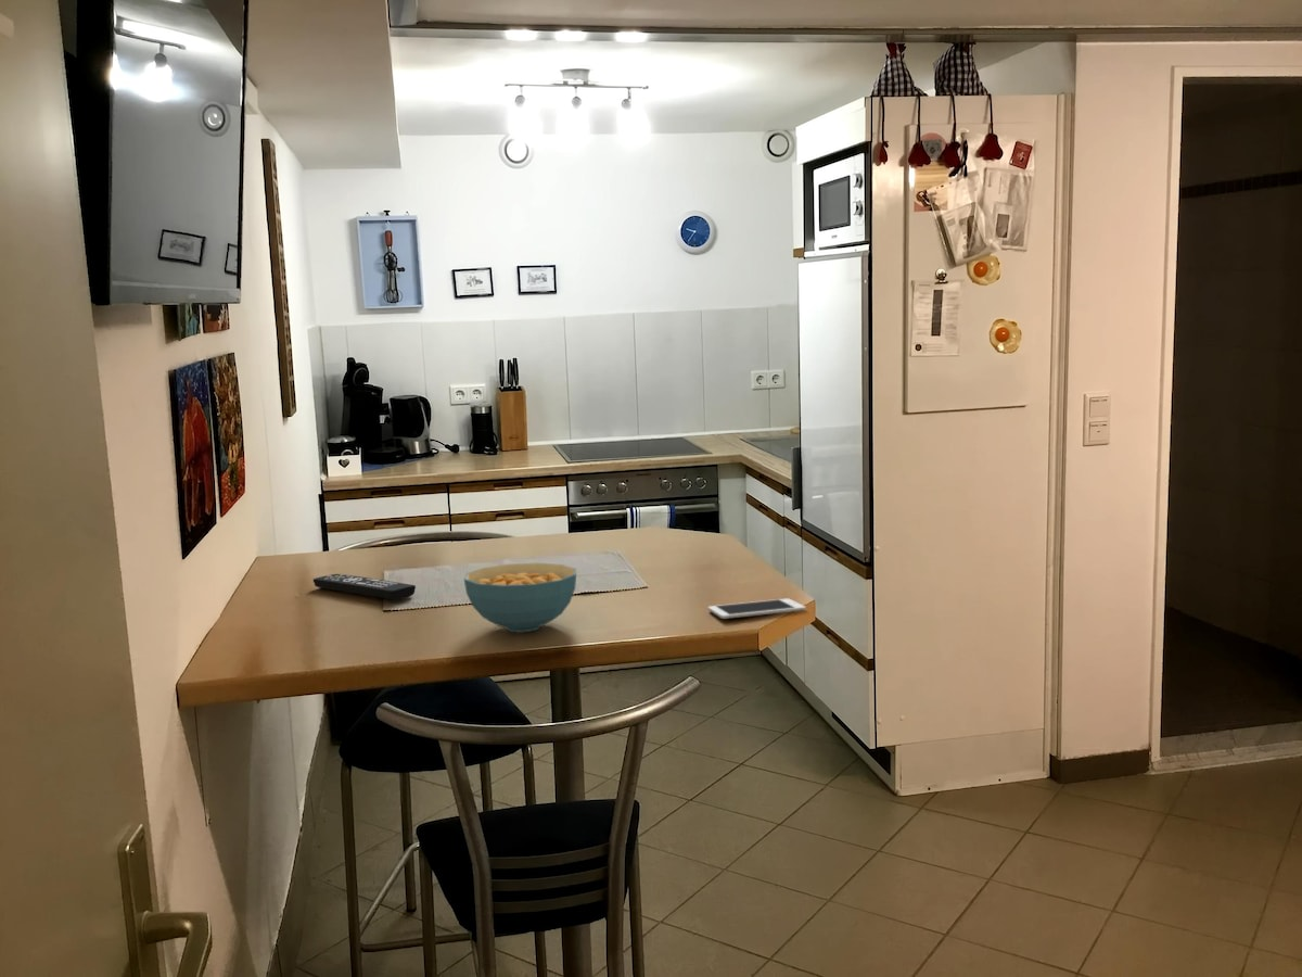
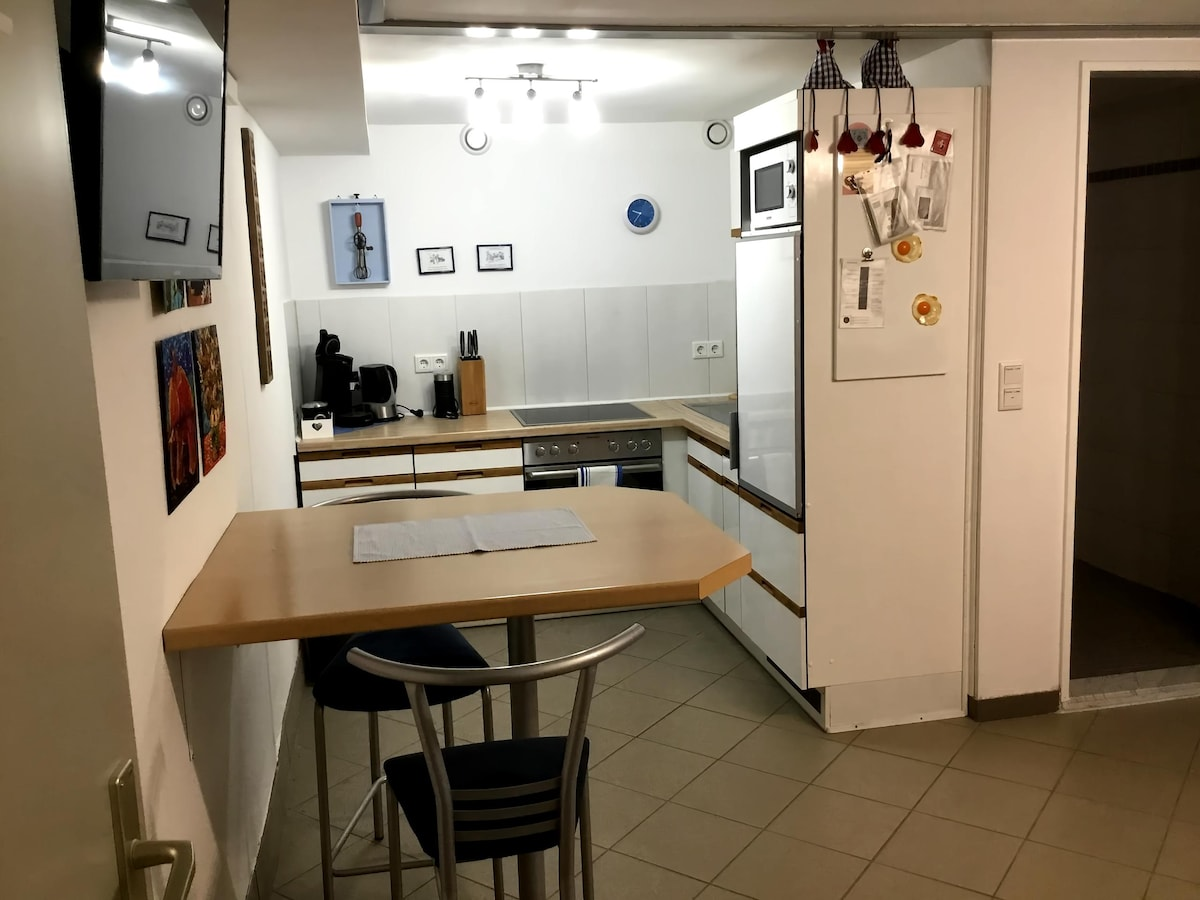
- remote control (363, 586)
- cereal bowl (522, 600)
- cell phone (756, 608)
